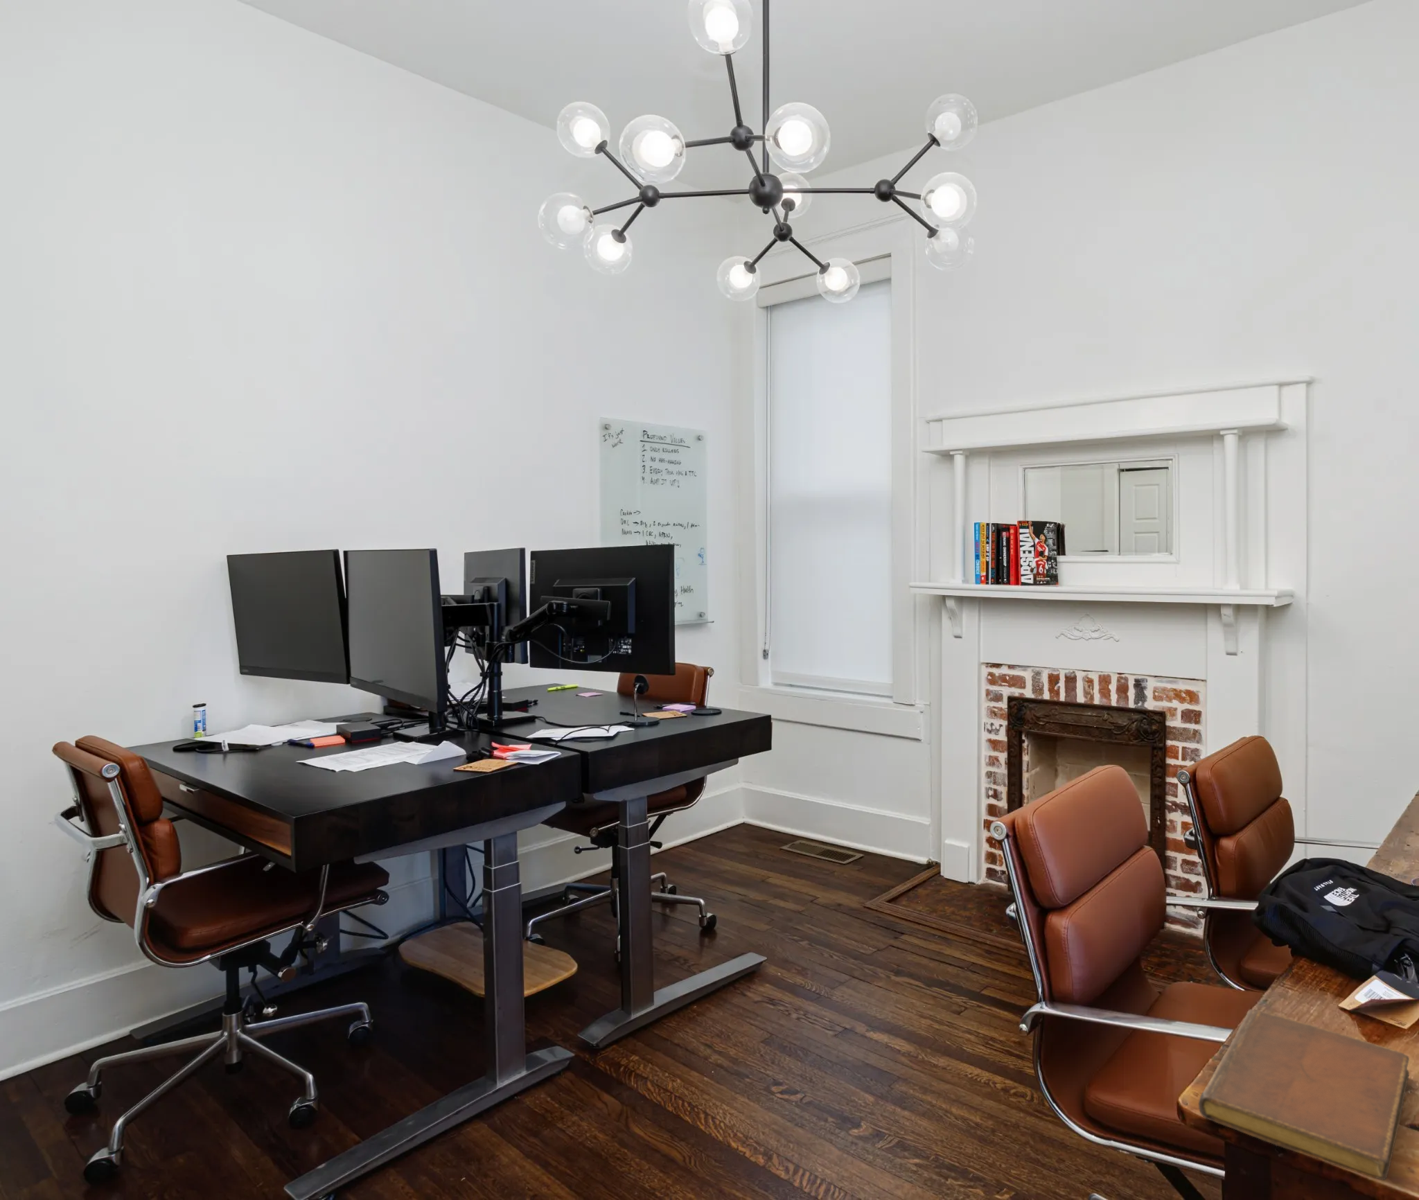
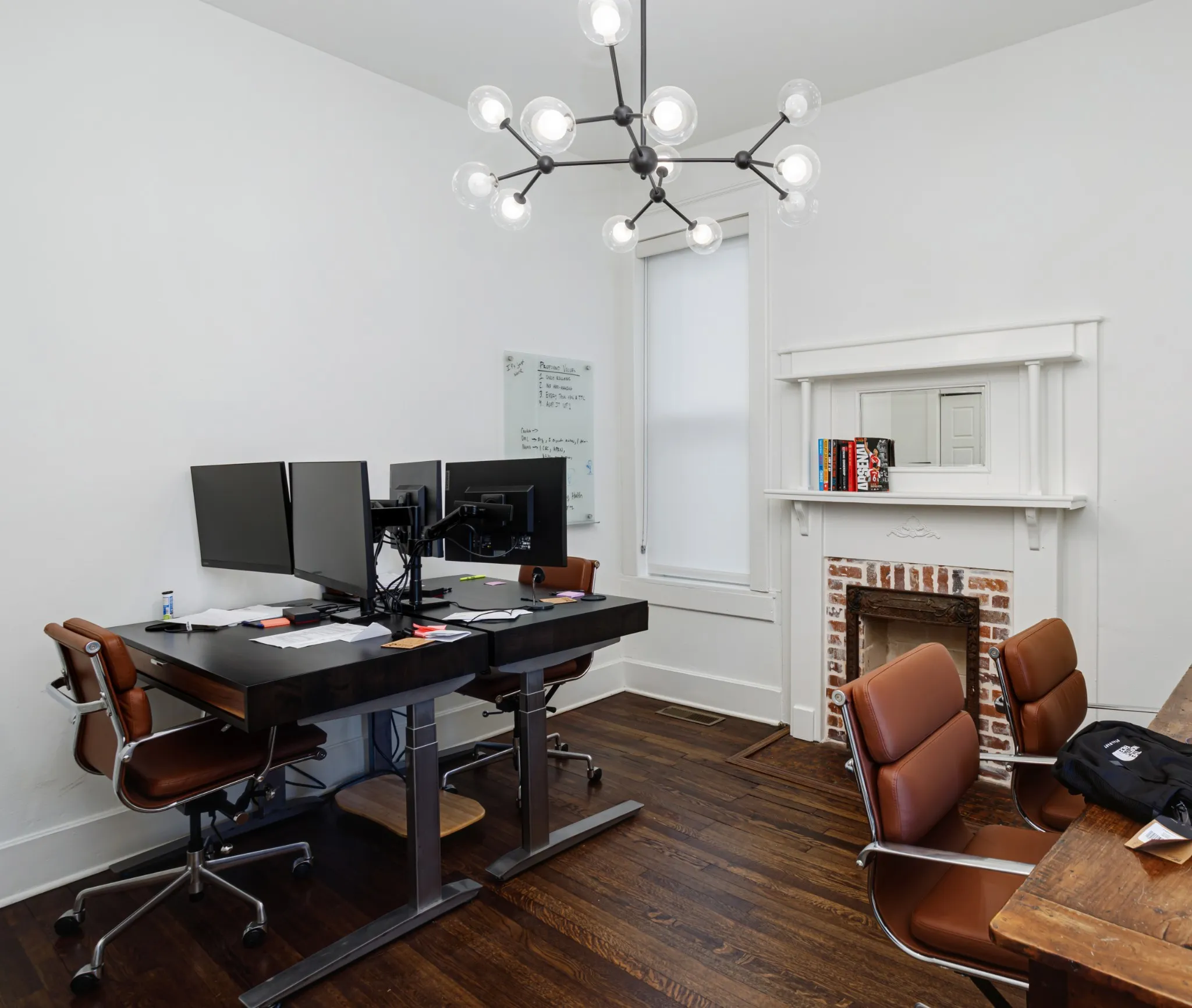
- notebook (1307, 1083)
